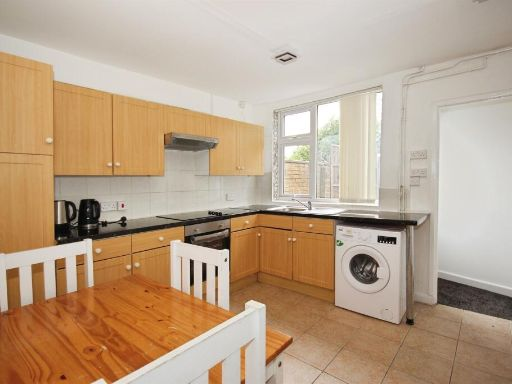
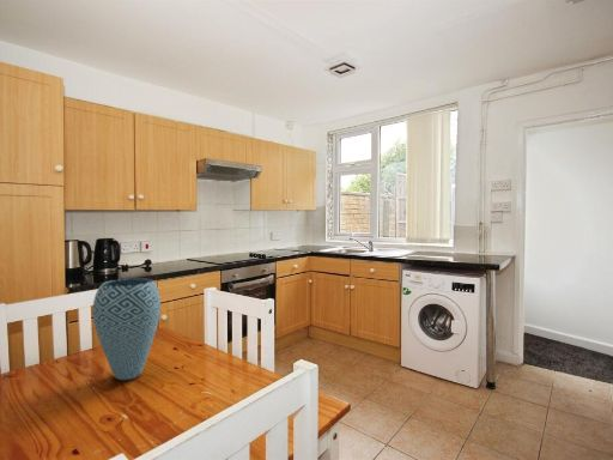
+ vase (128, 328)
